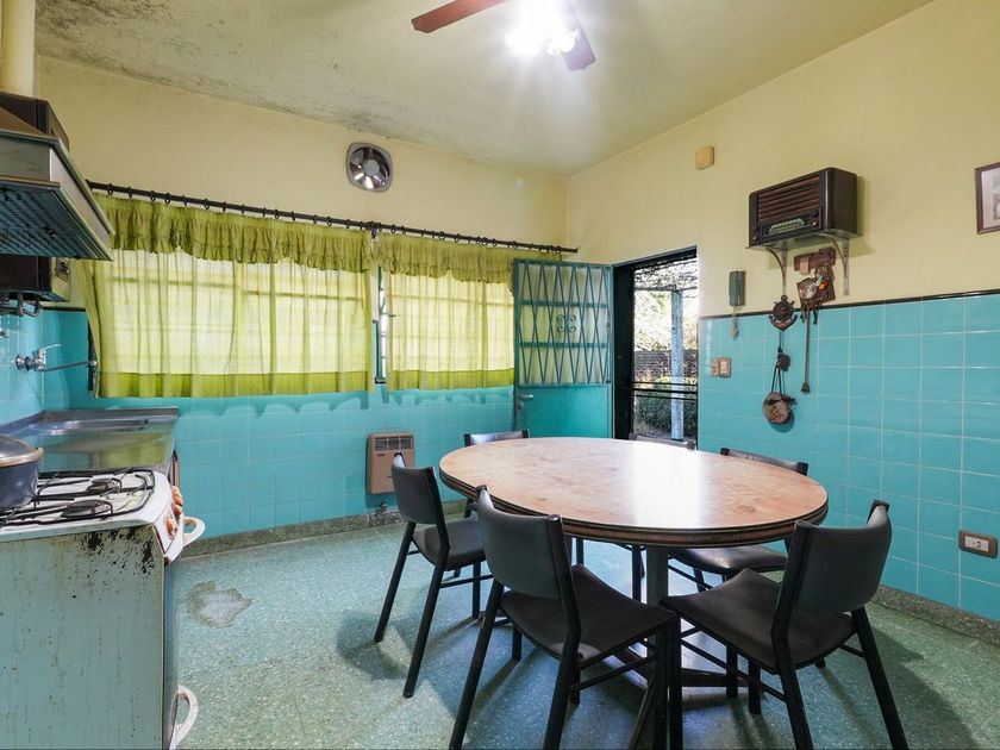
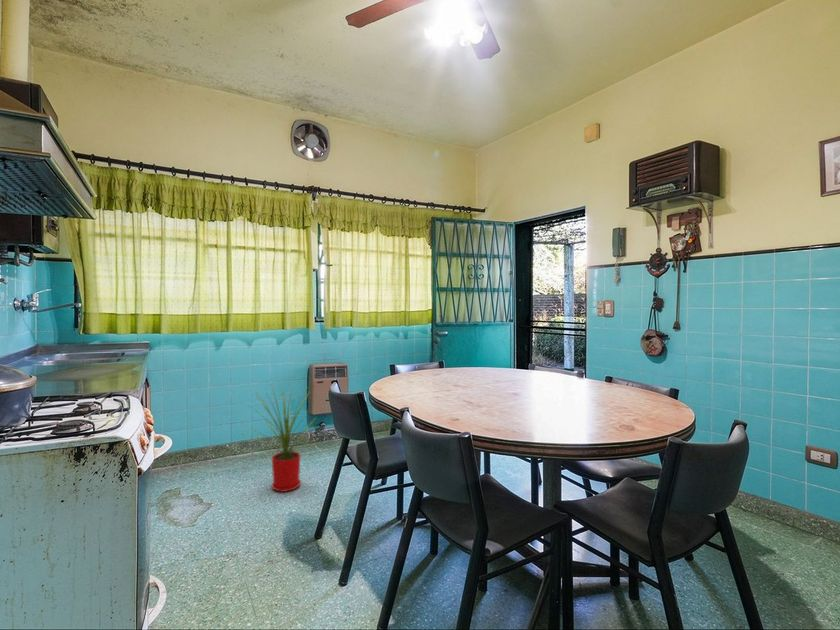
+ house plant (287, 436)
